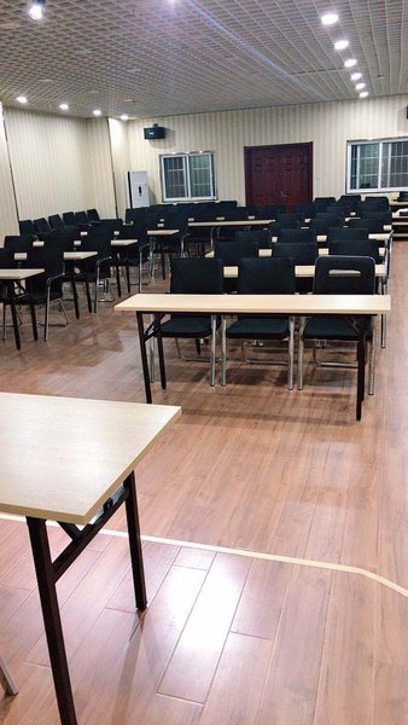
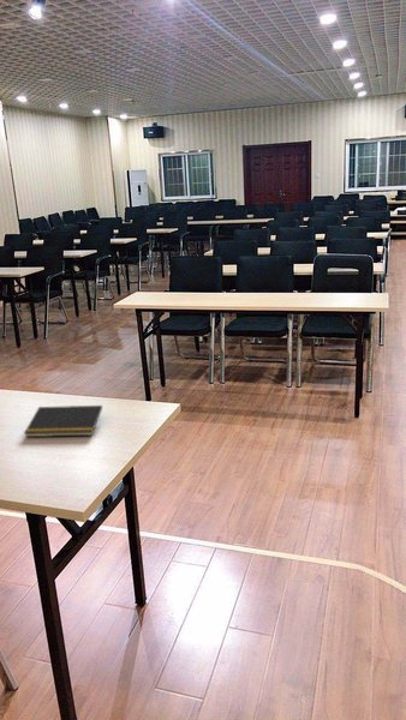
+ notepad (64, 420)
